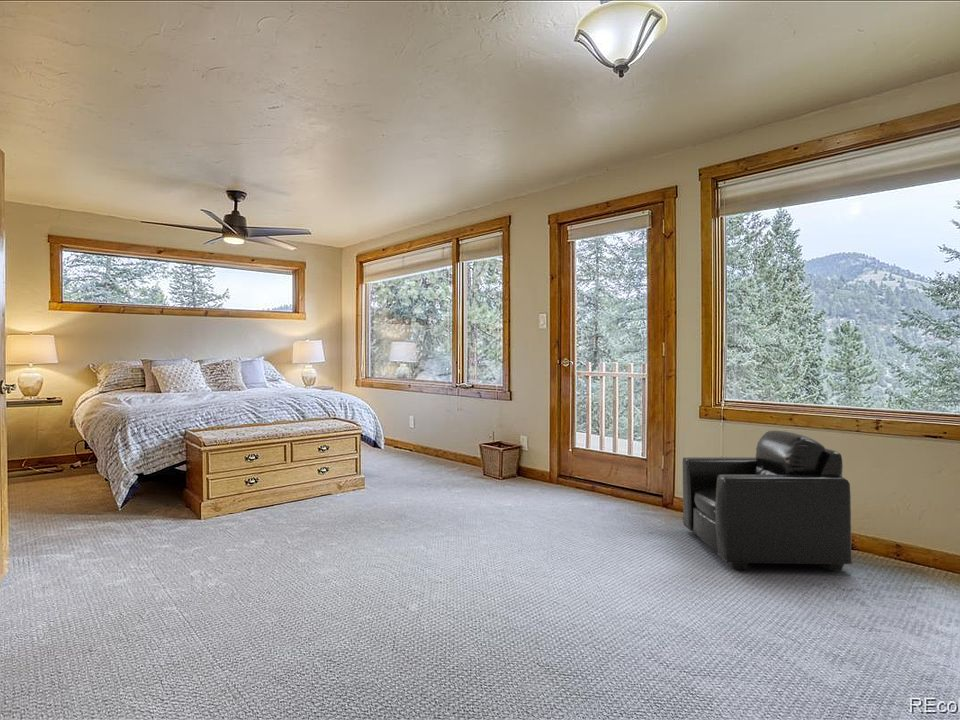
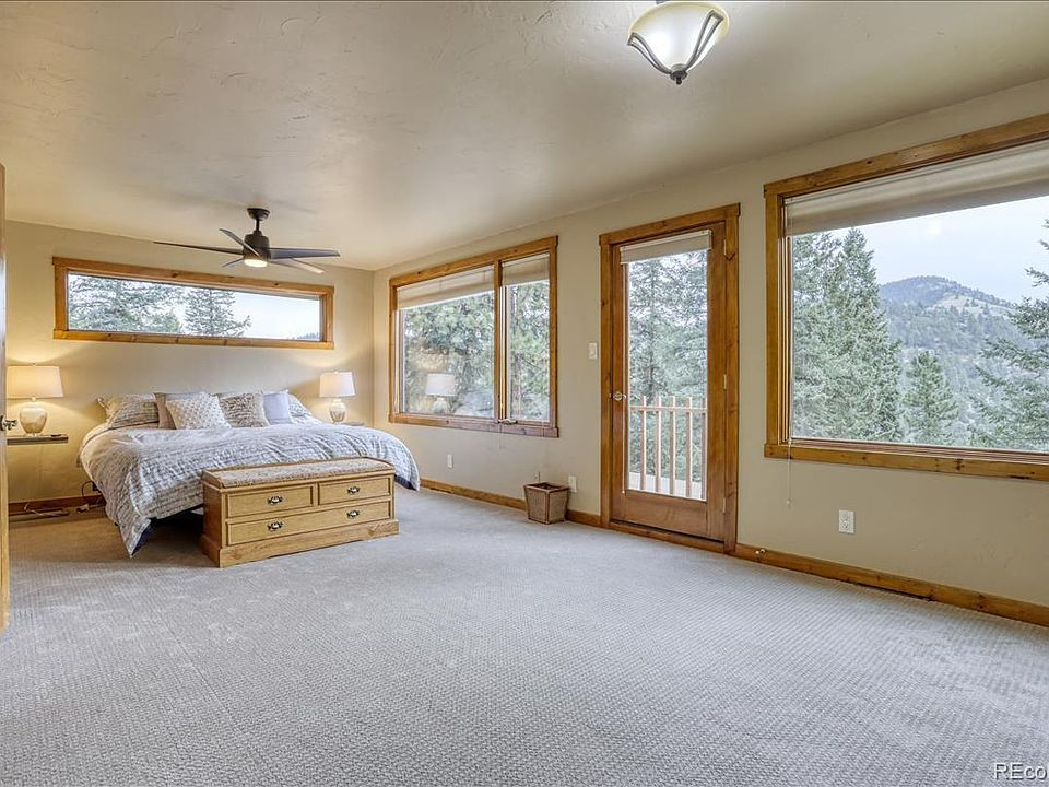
- armchair (756, 491)
